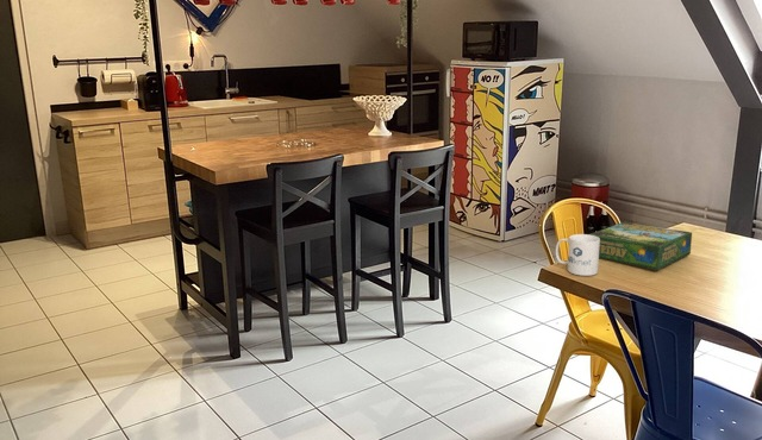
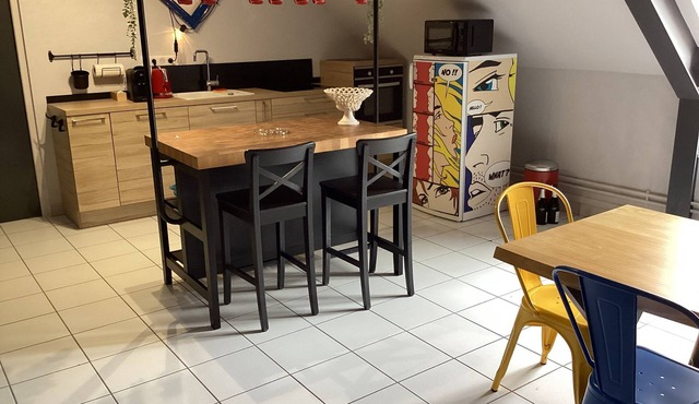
- mug (579, 253)
- board game (639, 244)
